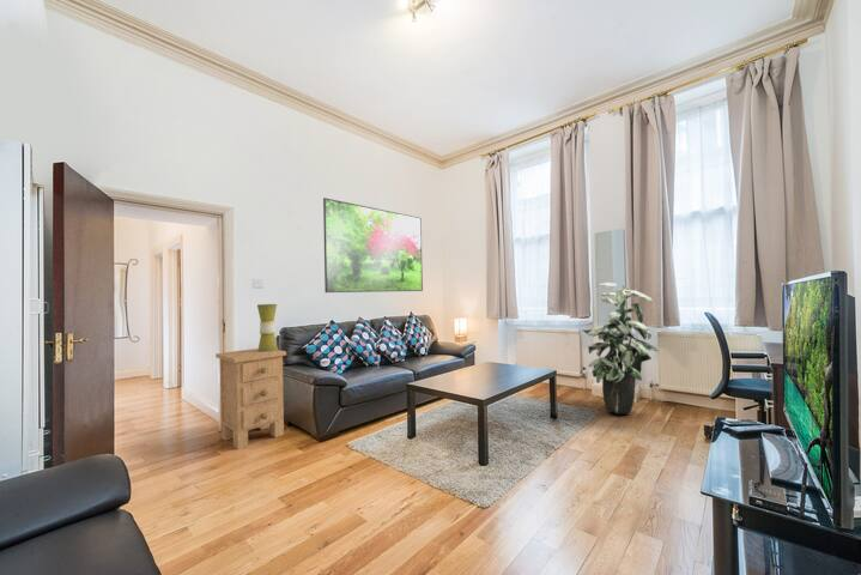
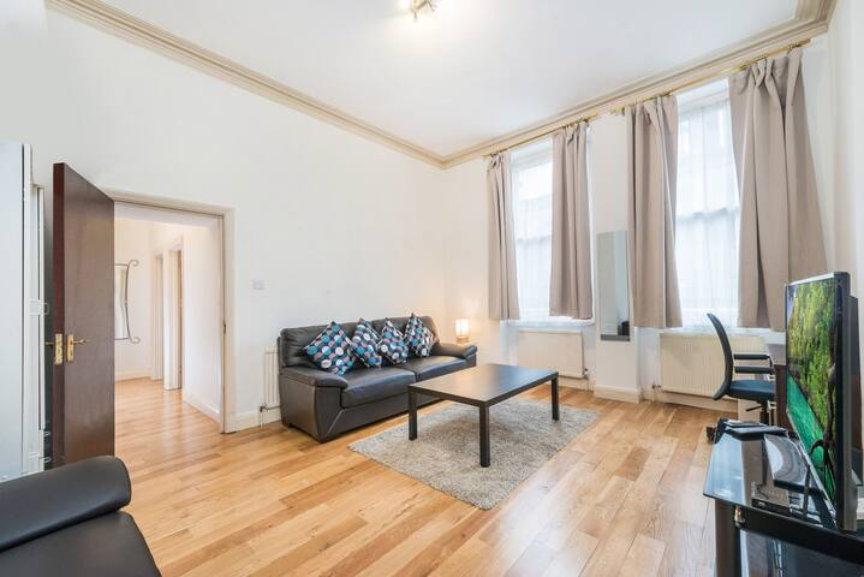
- indoor plant (617, 346)
- nightstand (253, 394)
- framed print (378, 250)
- table lamp (267, 327)
